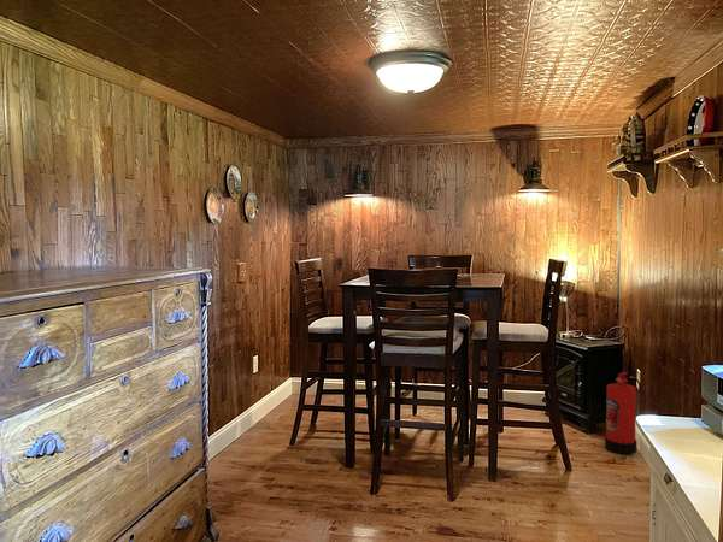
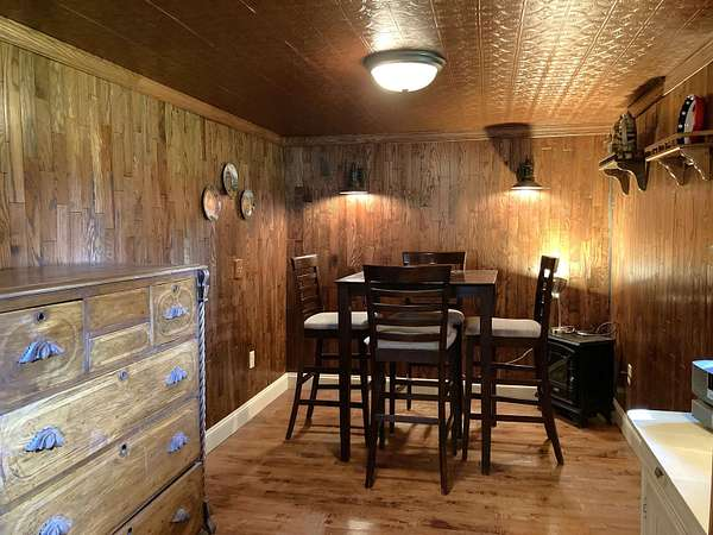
- fire extinguisher (619, 406)
